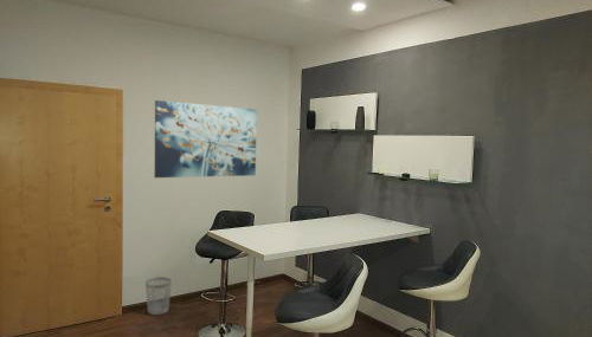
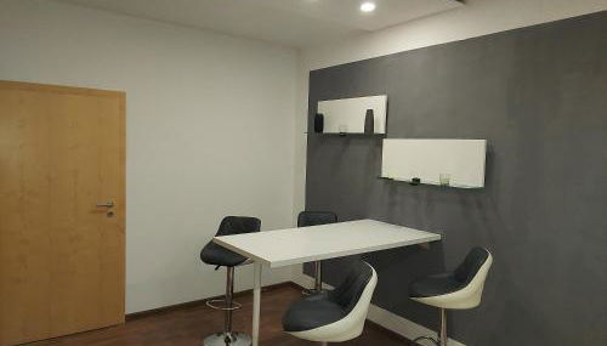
- wastebasket (157, 296)
- wall art (208, 141)
